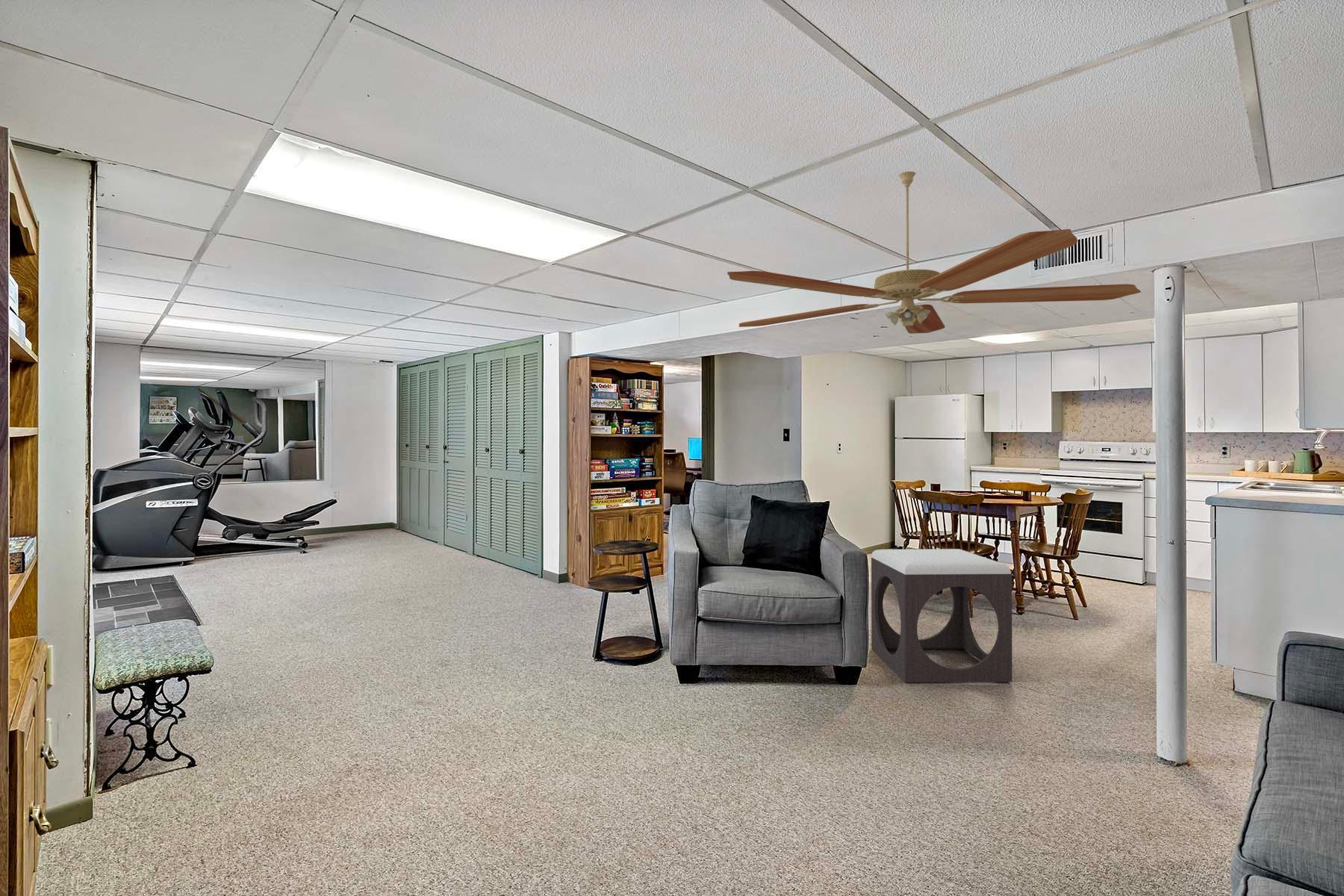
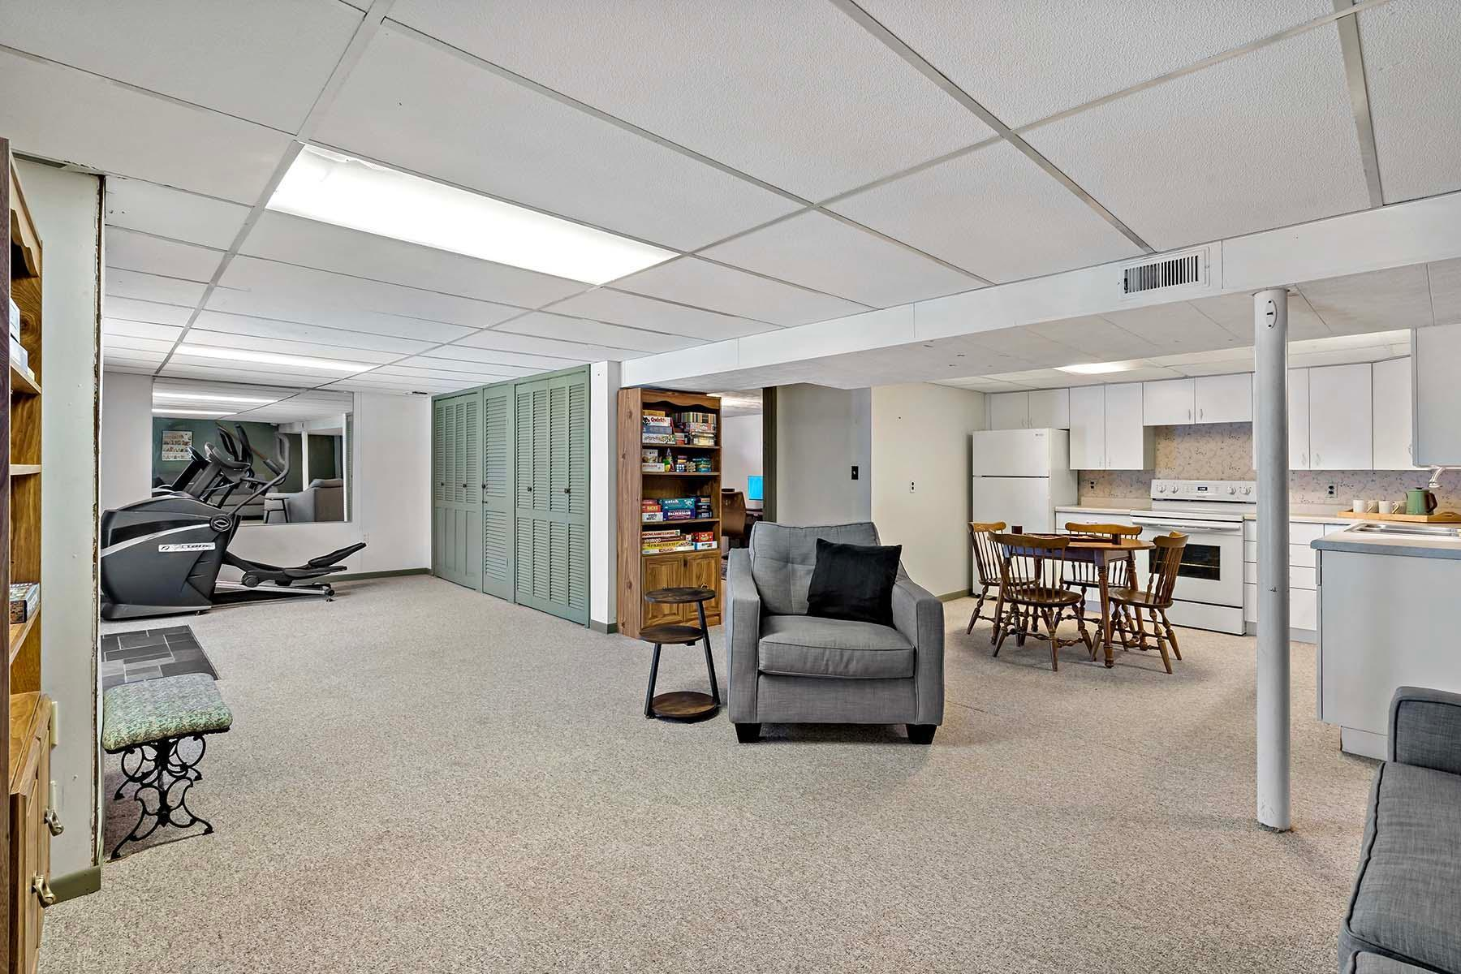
- ceiling fan (908, 252)
- footstool (926, 602)
